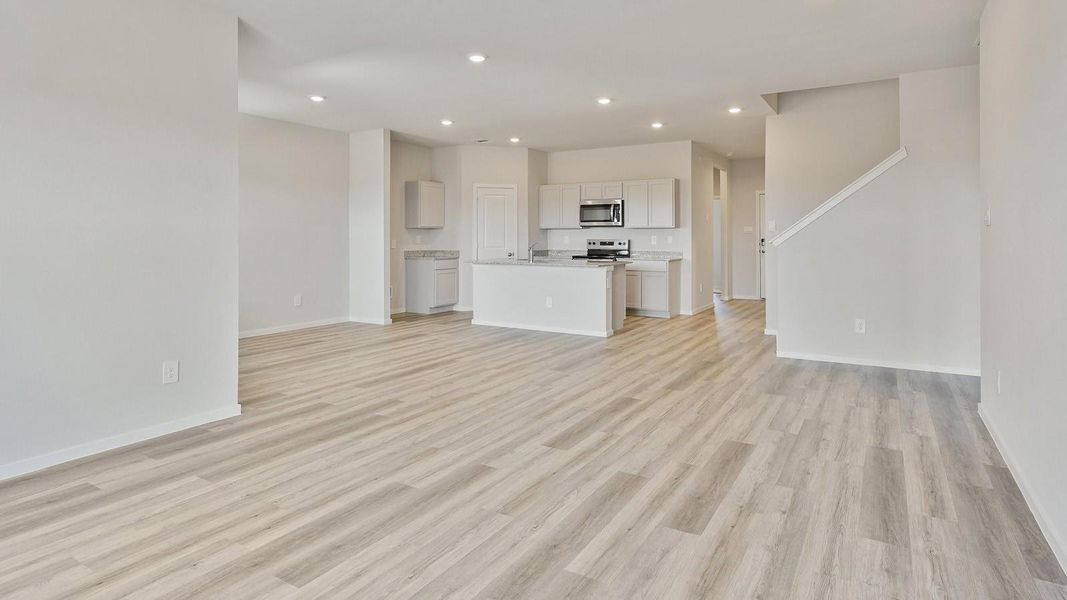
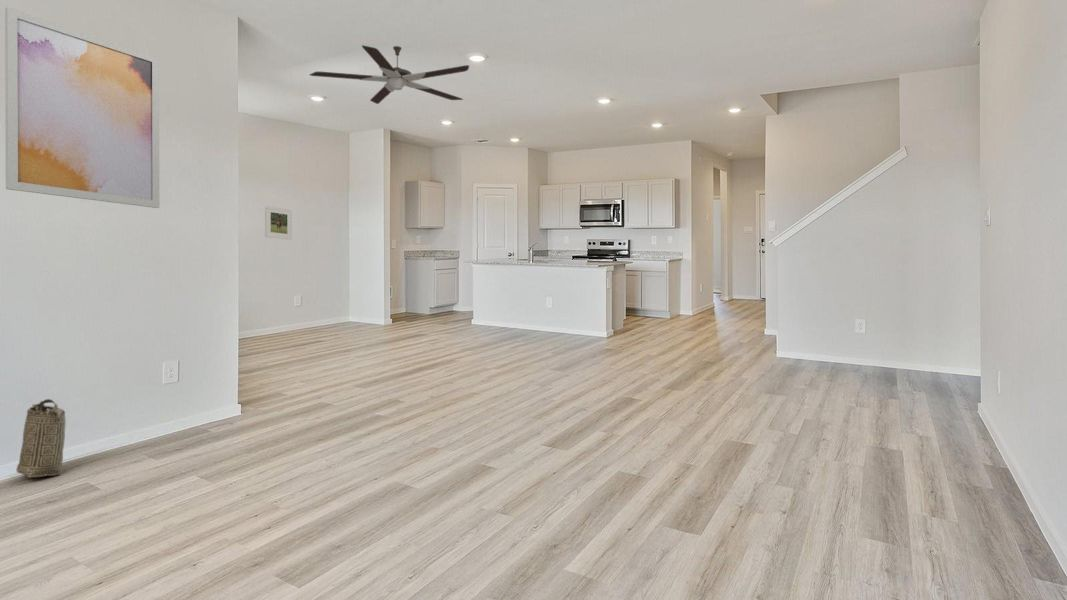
+ basket (43, 438)
+ wall art (89, 117)
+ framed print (278, 223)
+ ceiling fan (390, 68)
